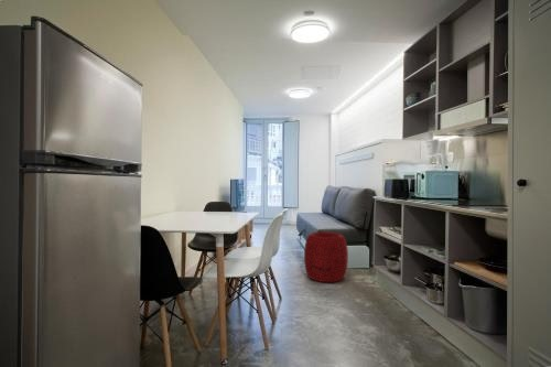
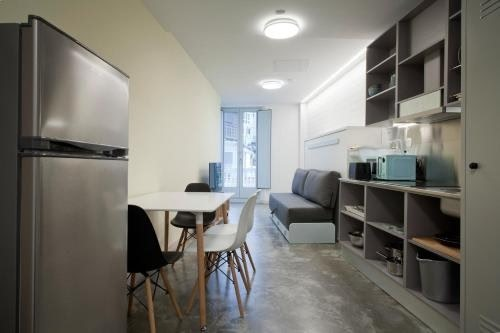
- pouf (325, 256)
